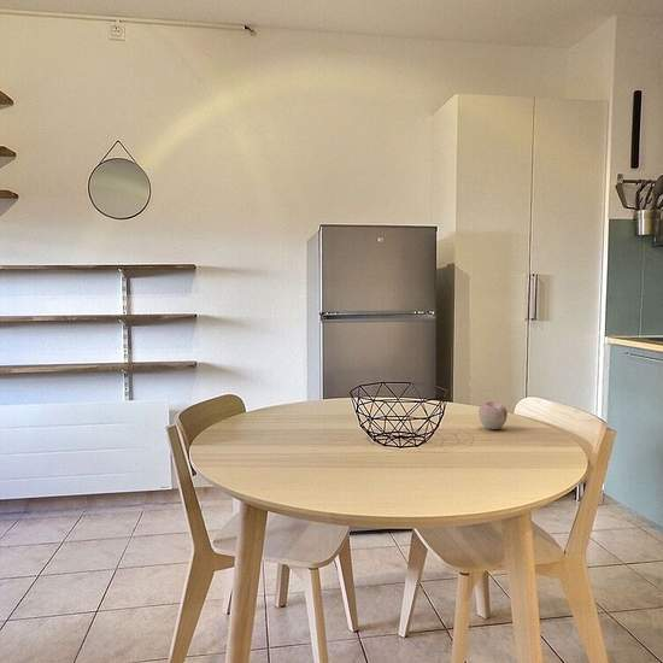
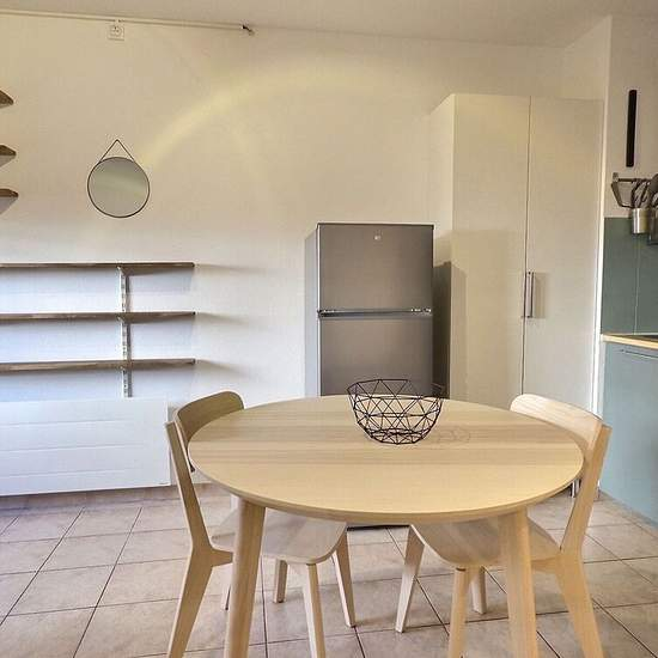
- apple (492, 415)
